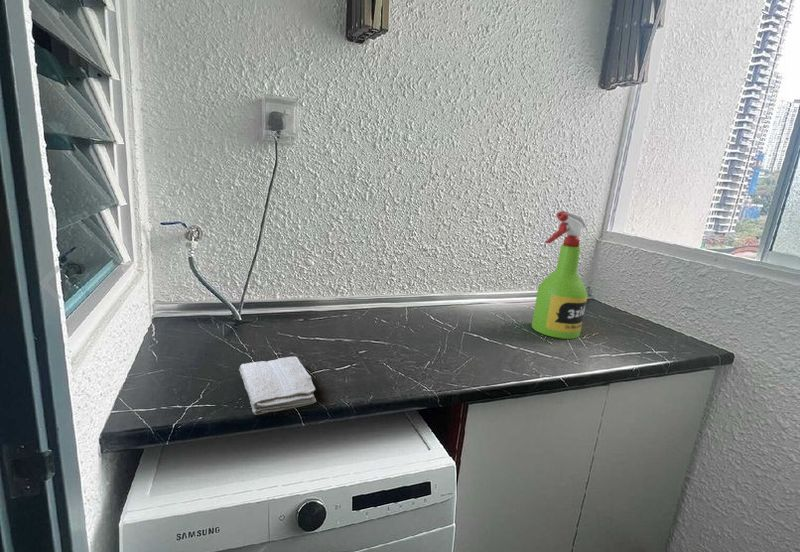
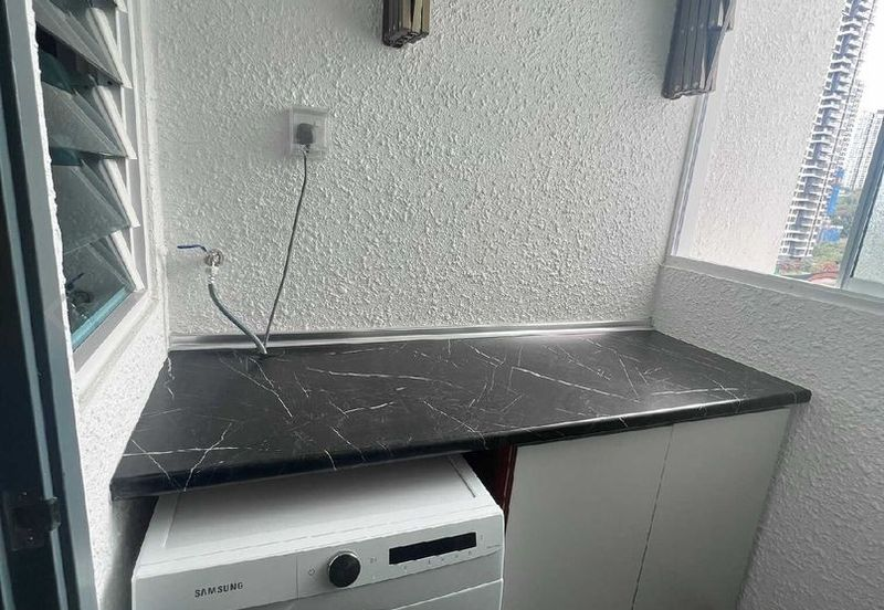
- spray bottle (560, 273)
- washcloth (276, 381)
